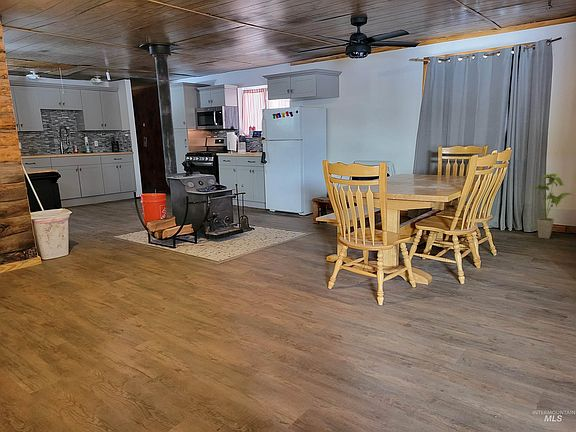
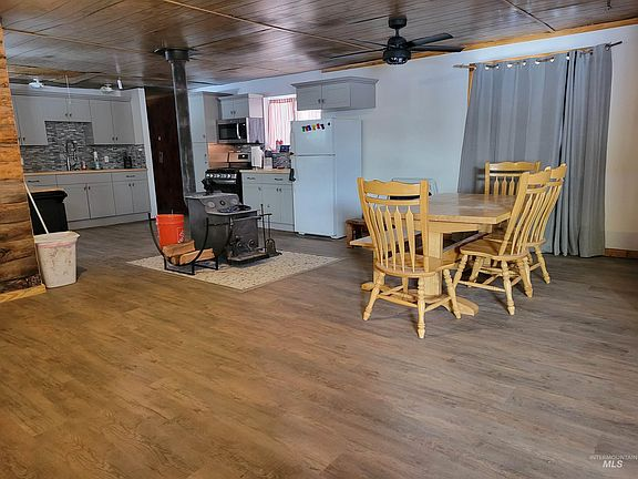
- house plant (552, 206)
